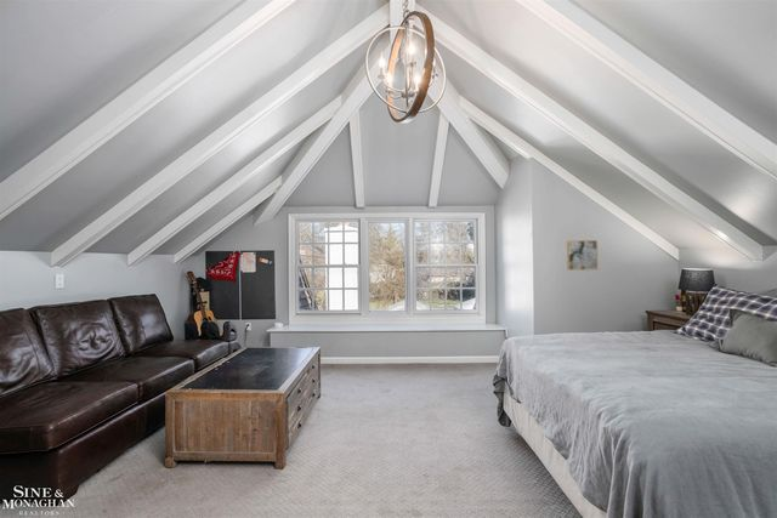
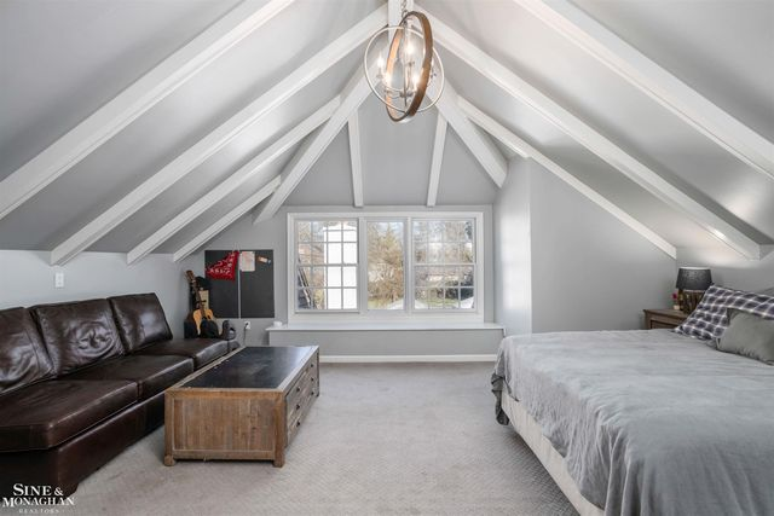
- wall art (582, 255)
